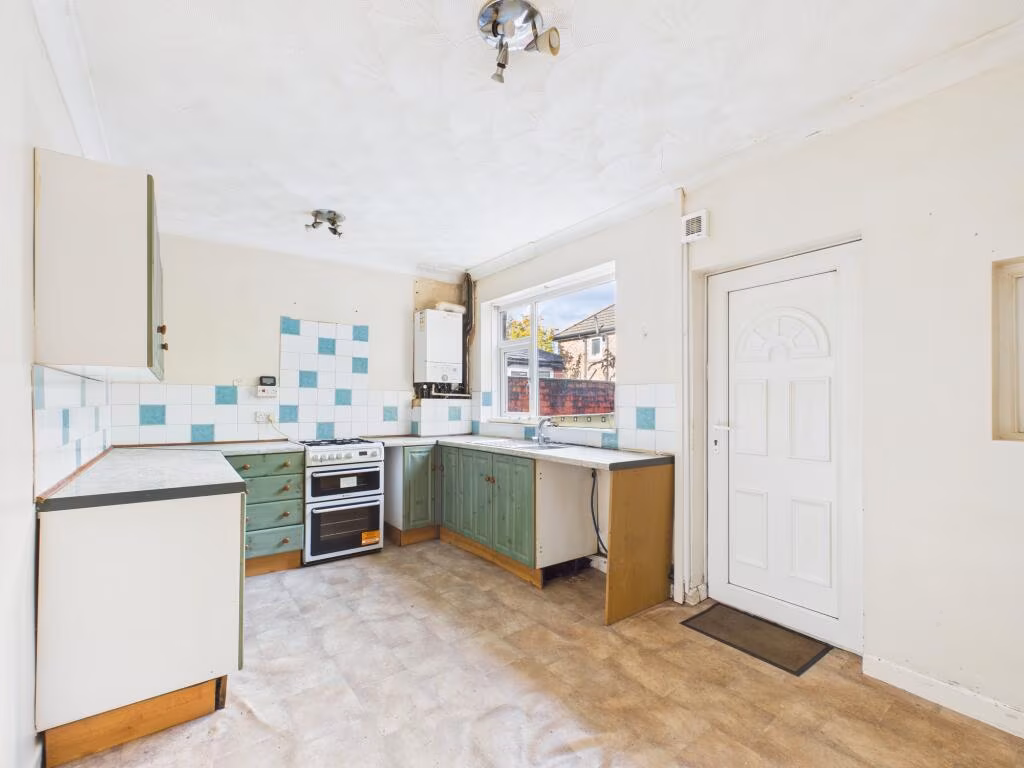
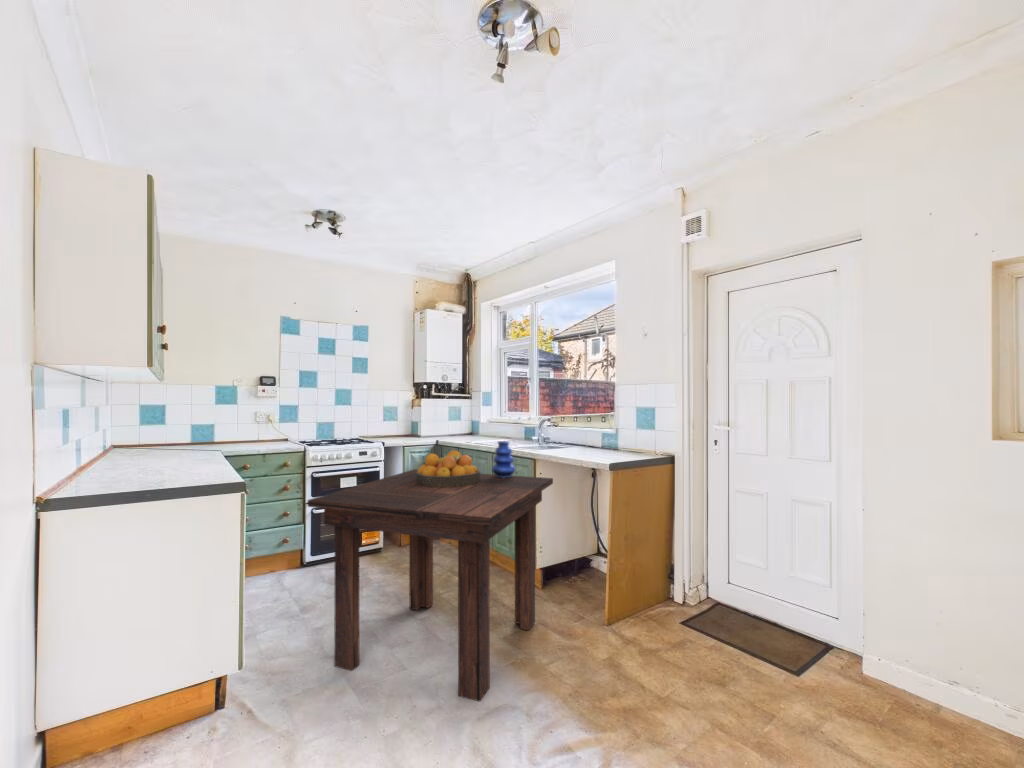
+ vase (503, 458)
+ dining table (432, 565)
+ fruit bowl (448, 466)
